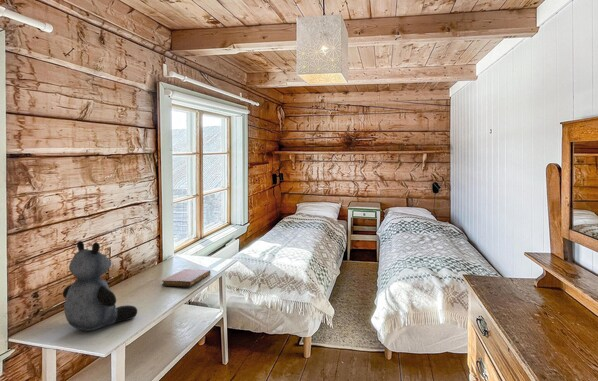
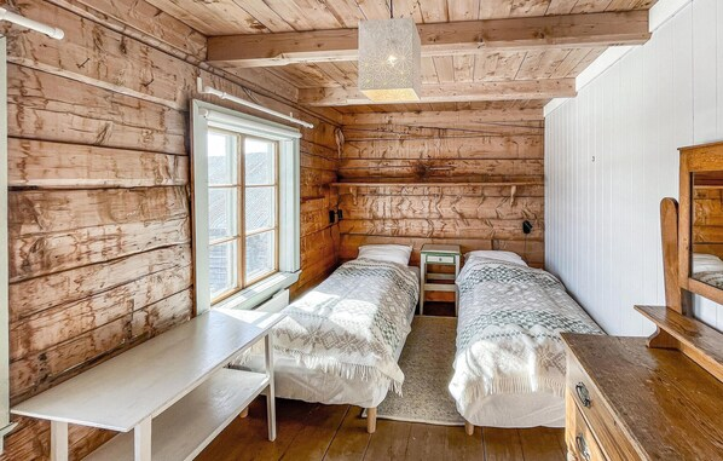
- teddy bear (100, 281)
- notebook (187, 277)
